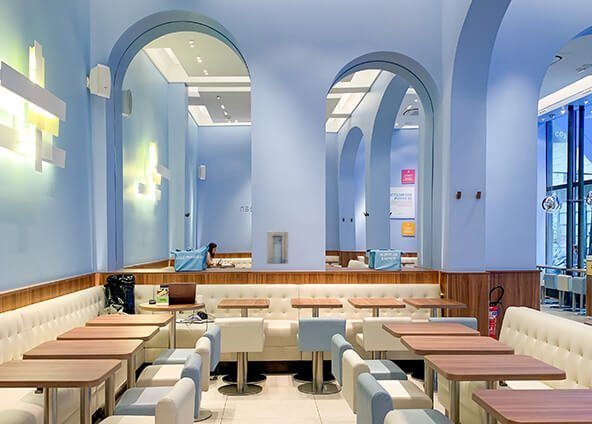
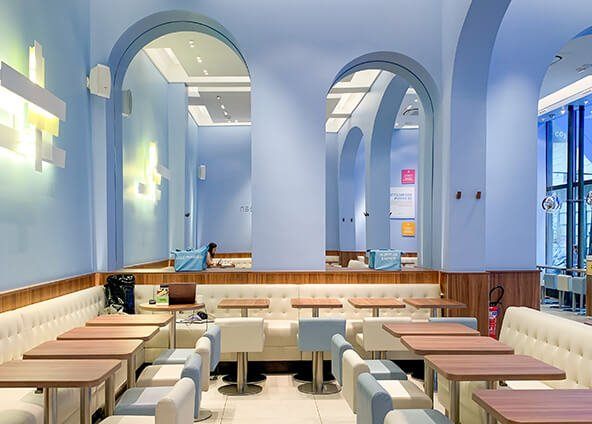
- wall art (277, 247)
